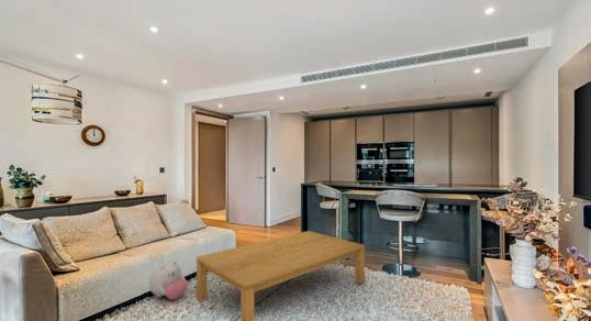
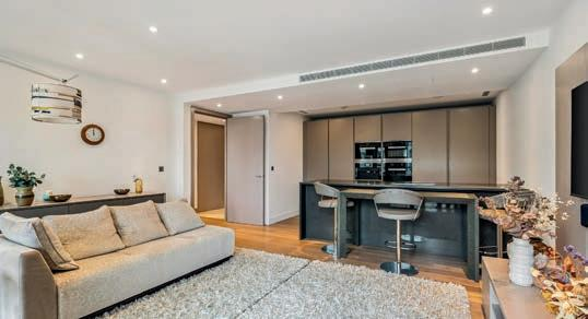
- coffee table (286, 269)
- plush toy (168, 279)
